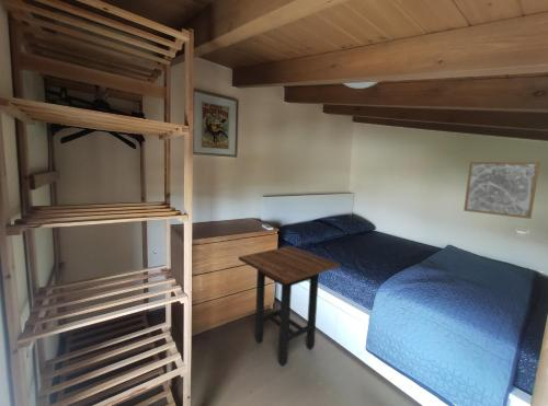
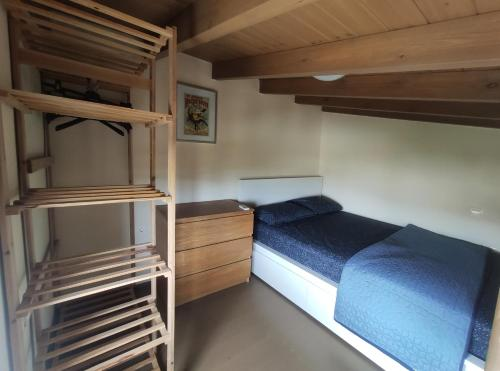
- side table (286, 303)
- wall art (499, 188)
